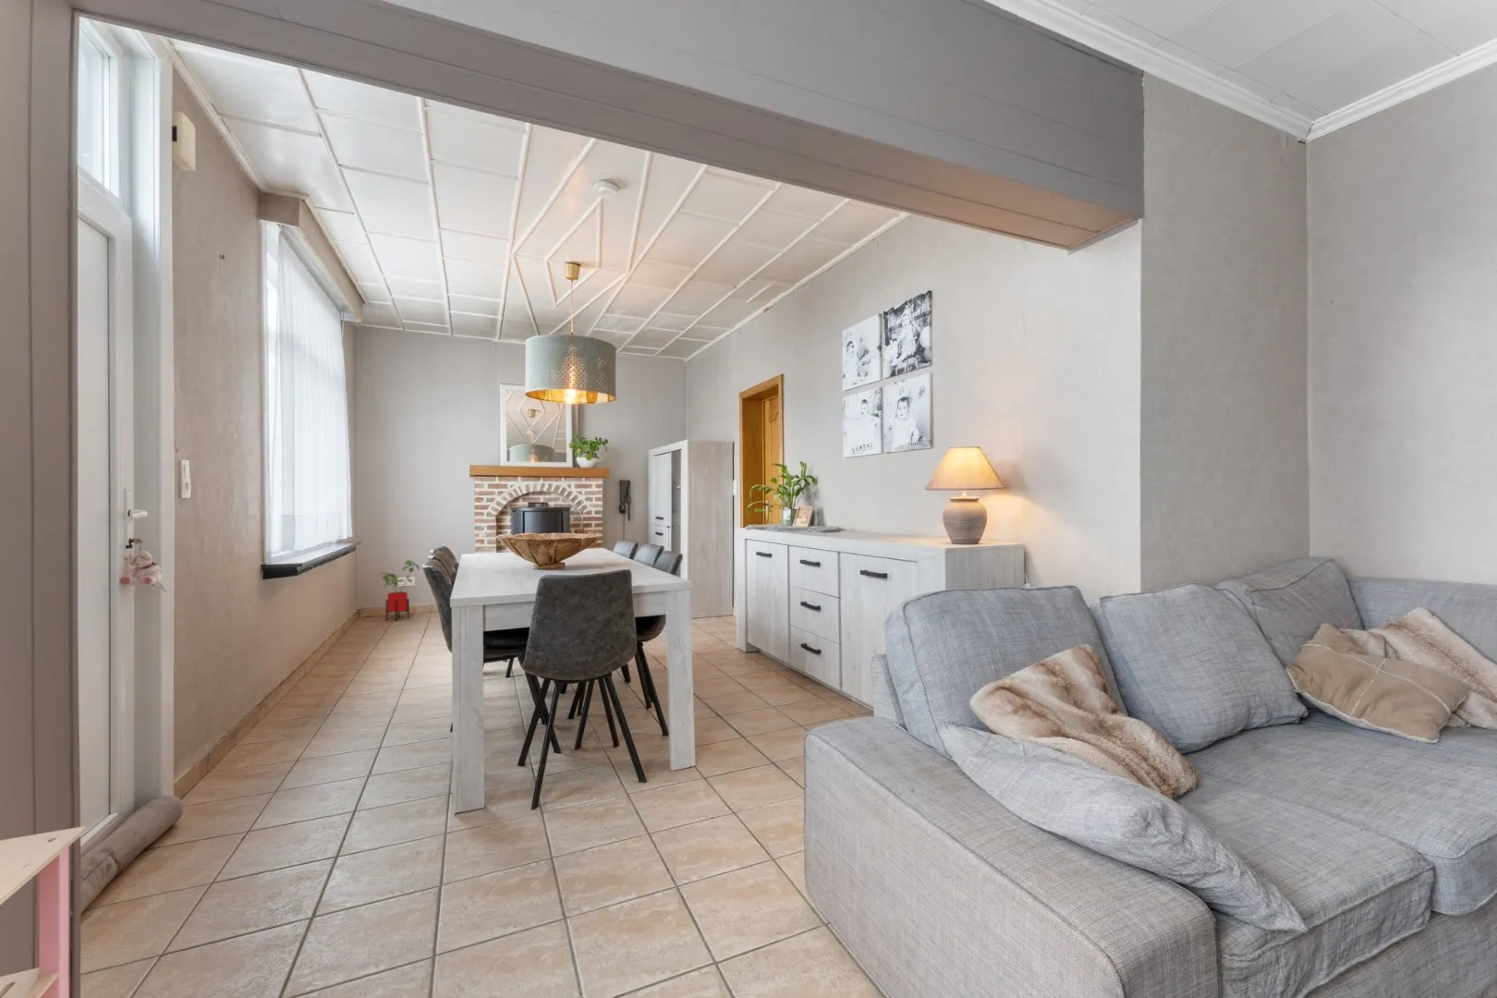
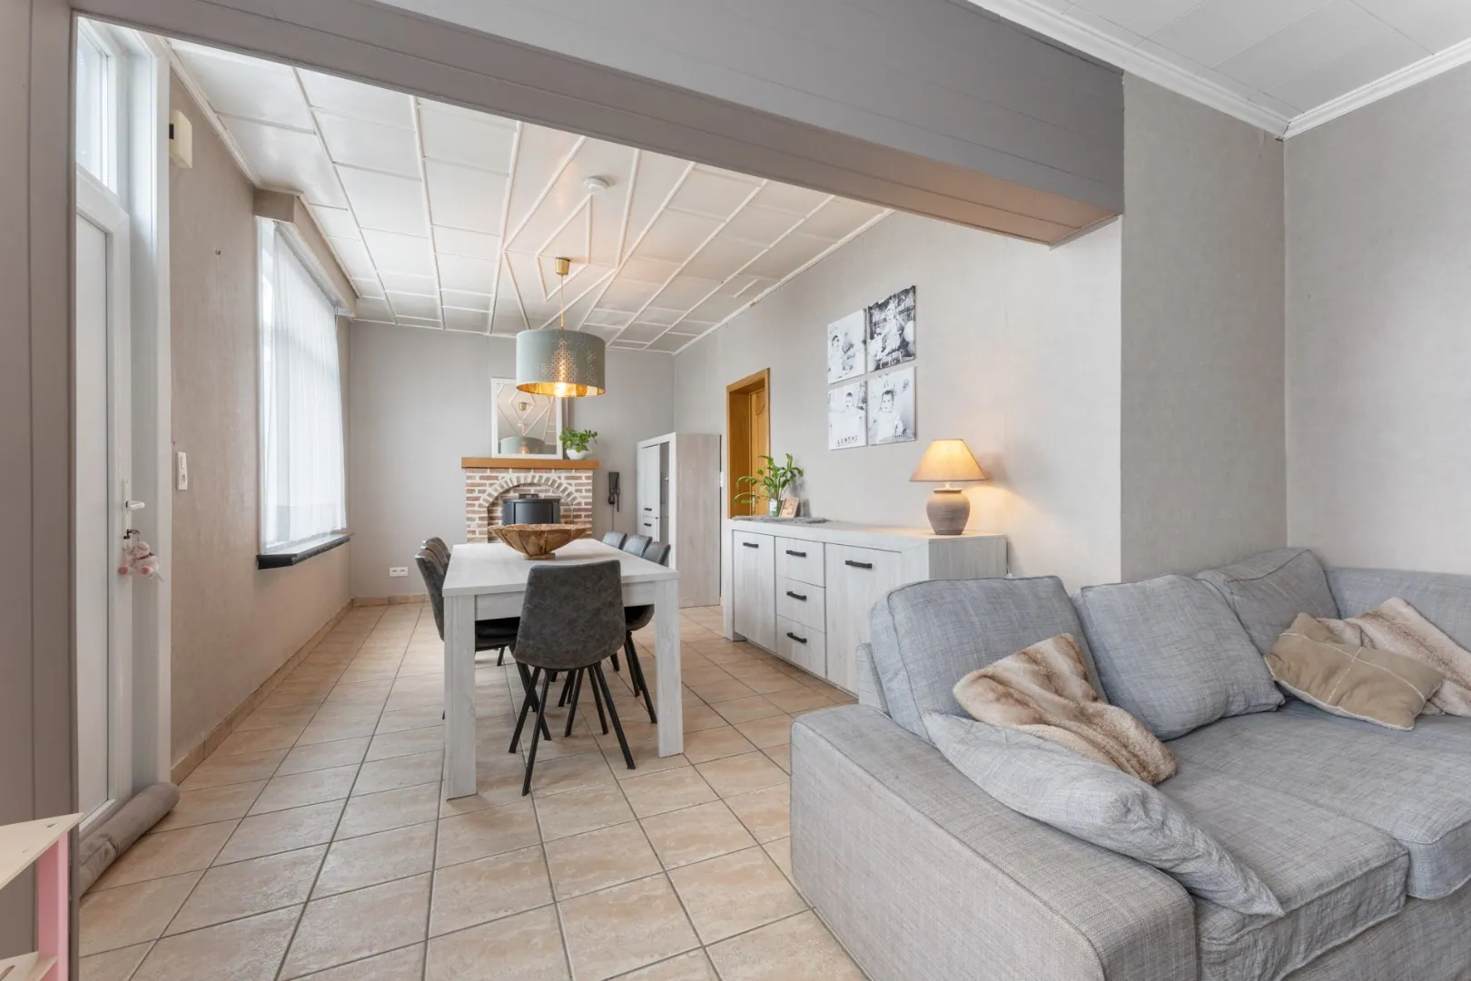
- house plant (400, 590)
